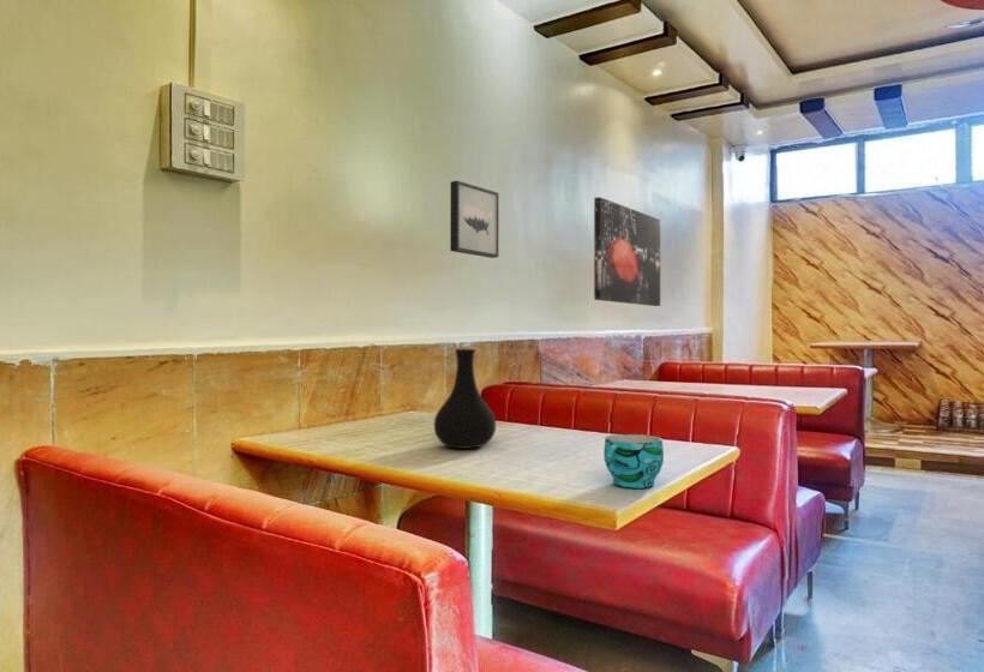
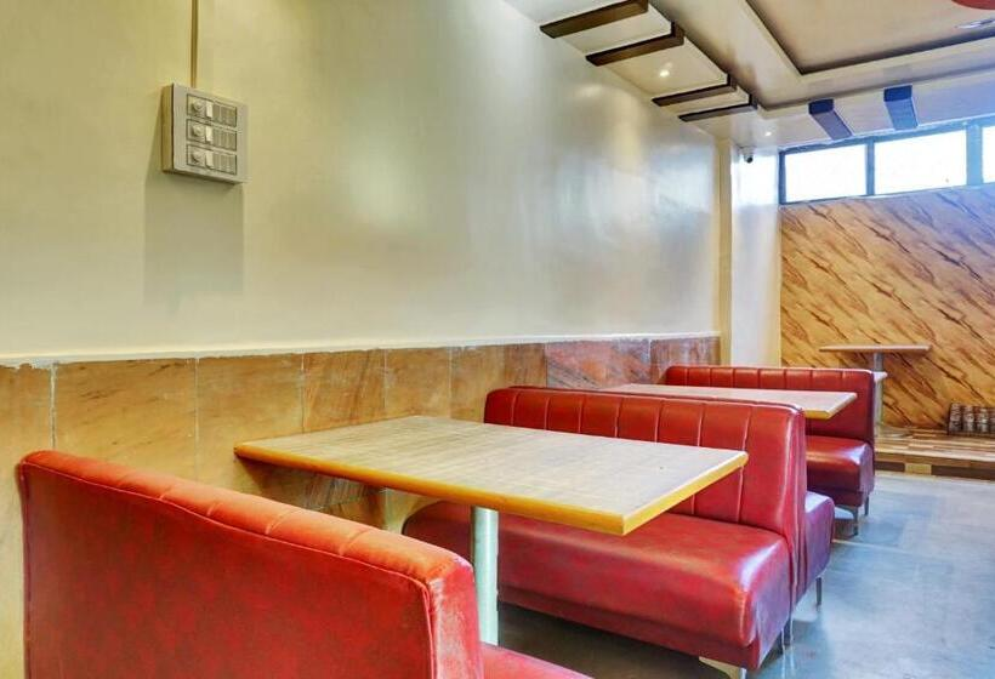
- wall art (475, 221)
- wall art (630, 256)
- cup (632, 461)
- vase (464, 397)
